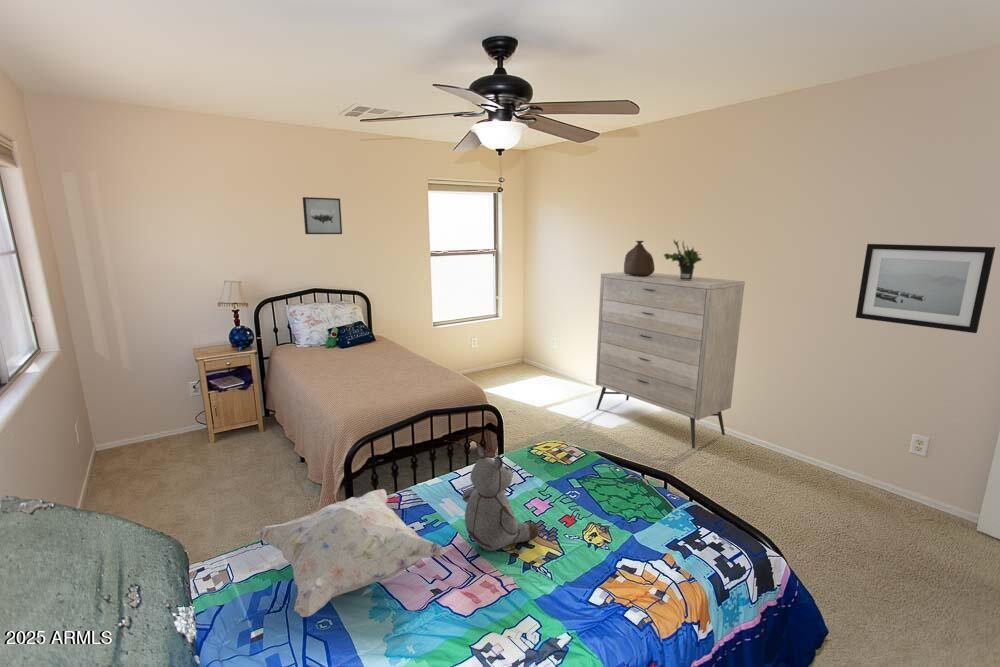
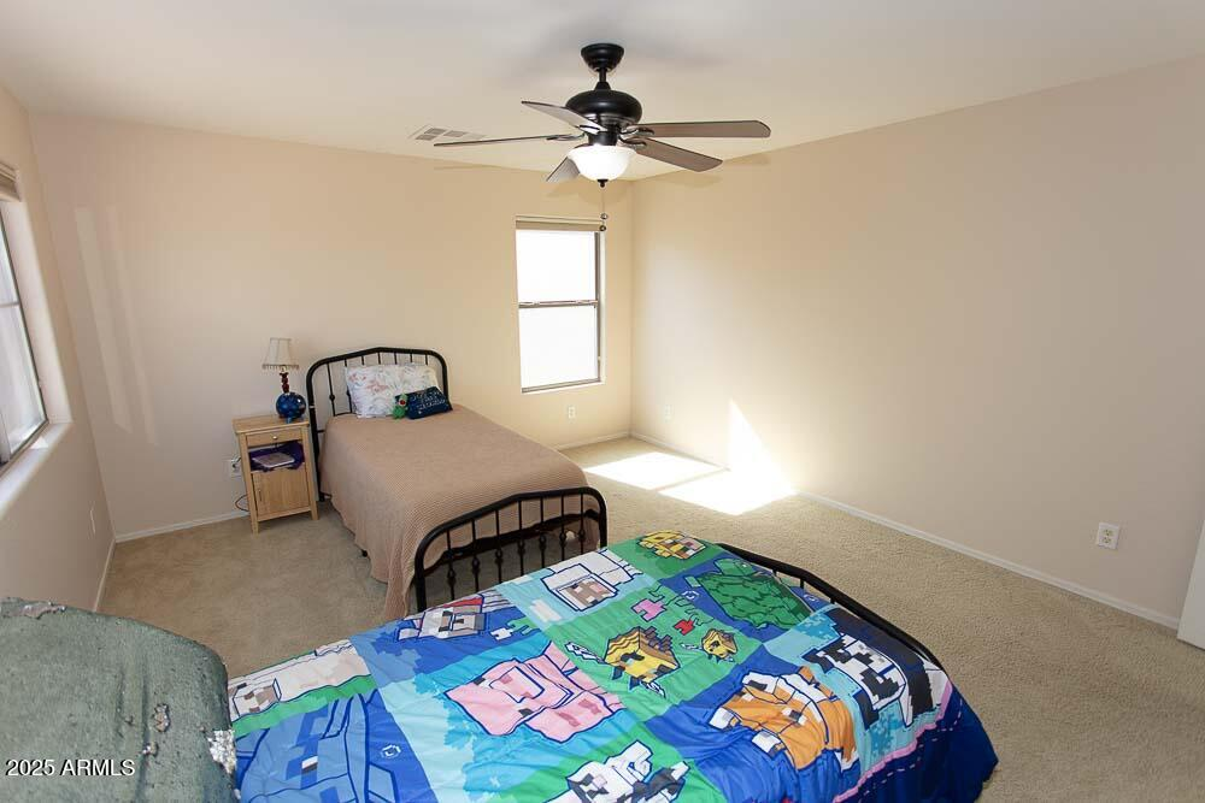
- decorative pillow (349, 541)
- wall art (919, 285)
- stuffed bear (500, 494)
- bag (638, 258)
- wall art (322, 216)
- dresser (661, 351)
- potted plant (680, 259)
